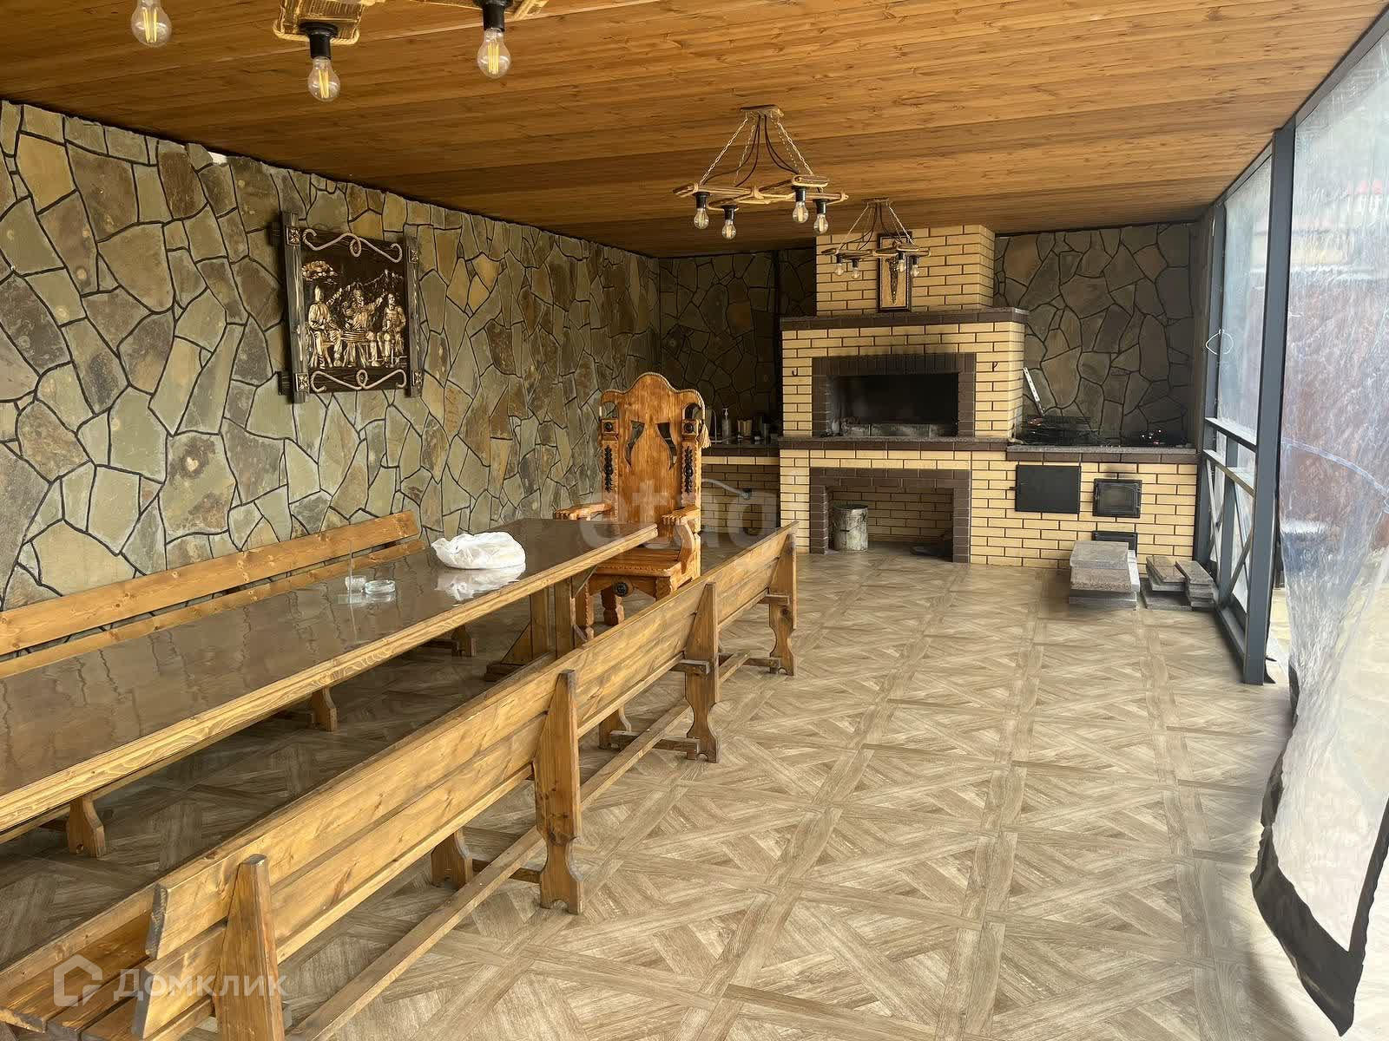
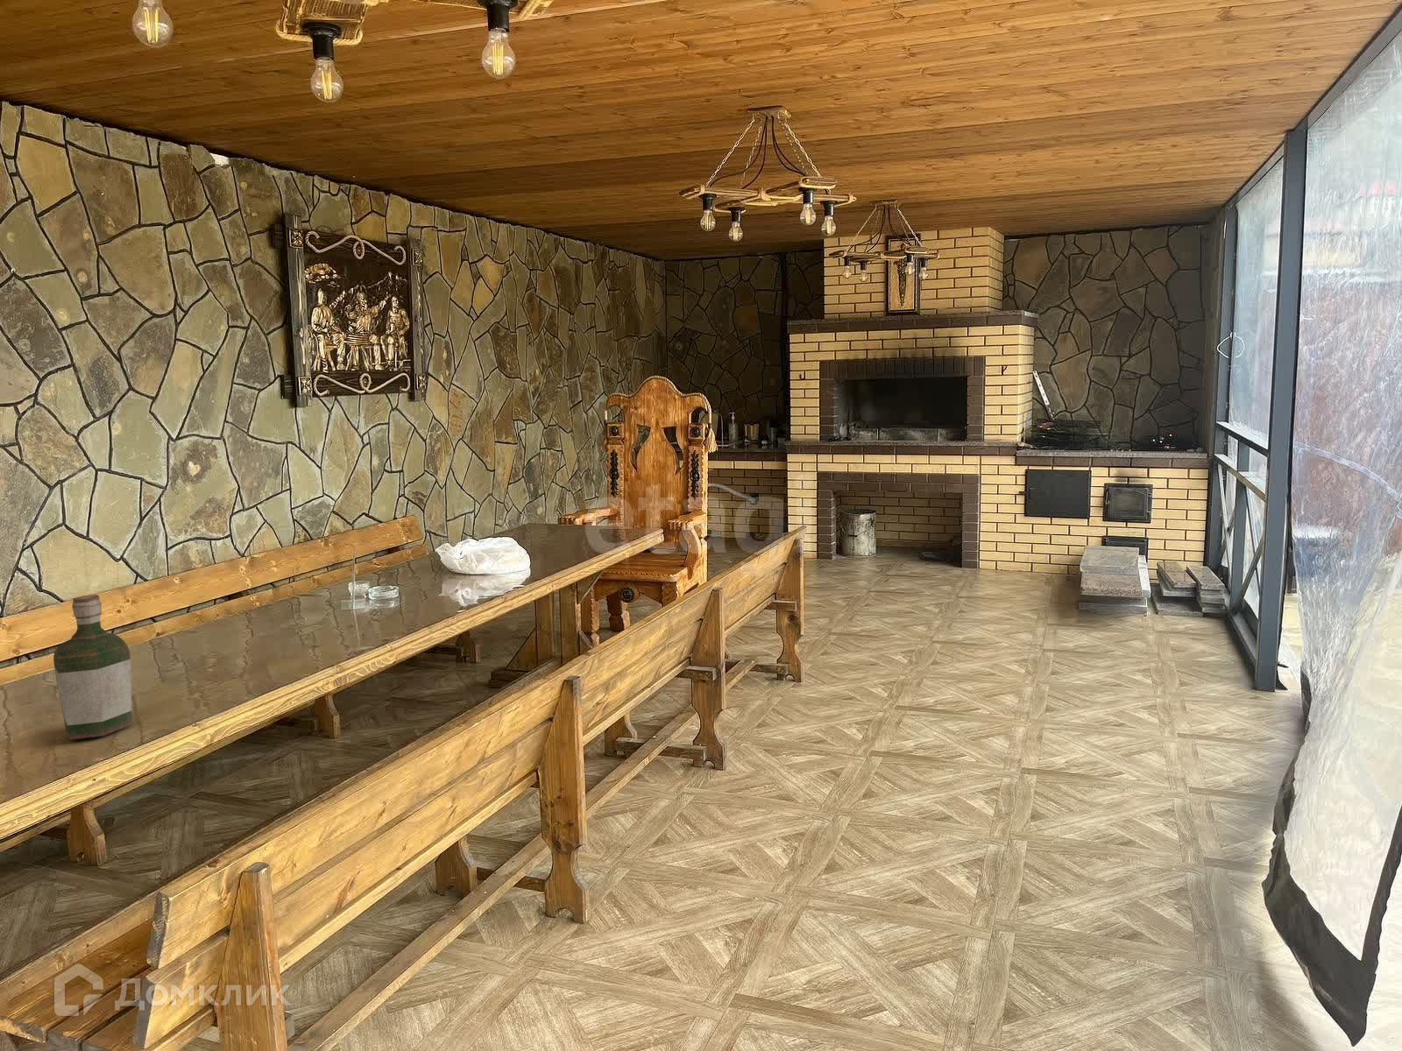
+ bottle (93, 663)
